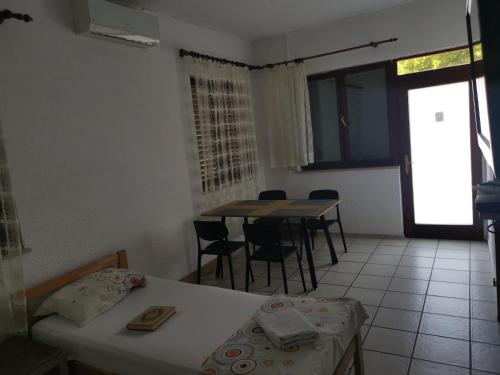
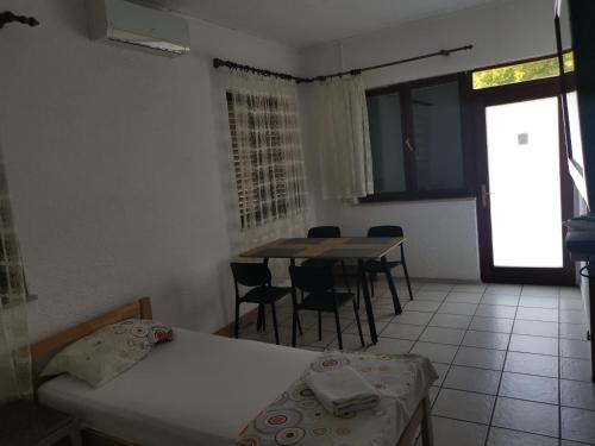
- hardback book (152, 317)
